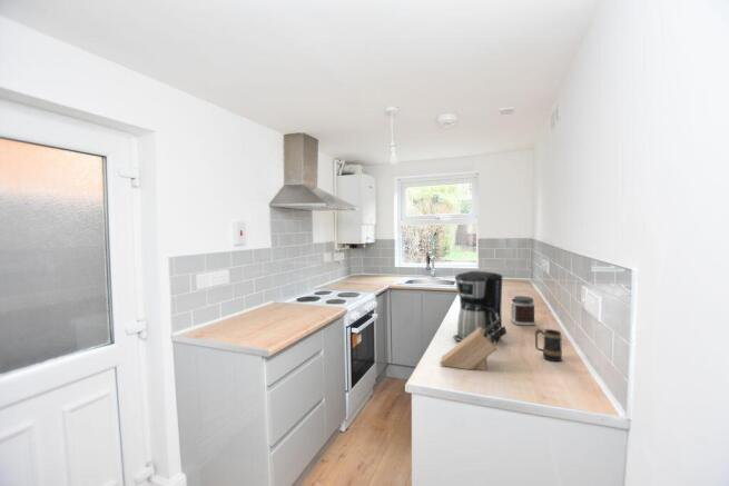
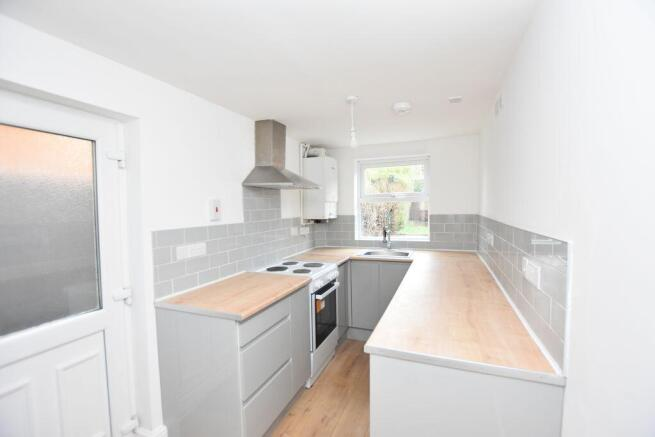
- jar (522, 309)
- mug (548, 344)
- coffee maker (485, 306)
- knife block (472, 341)
